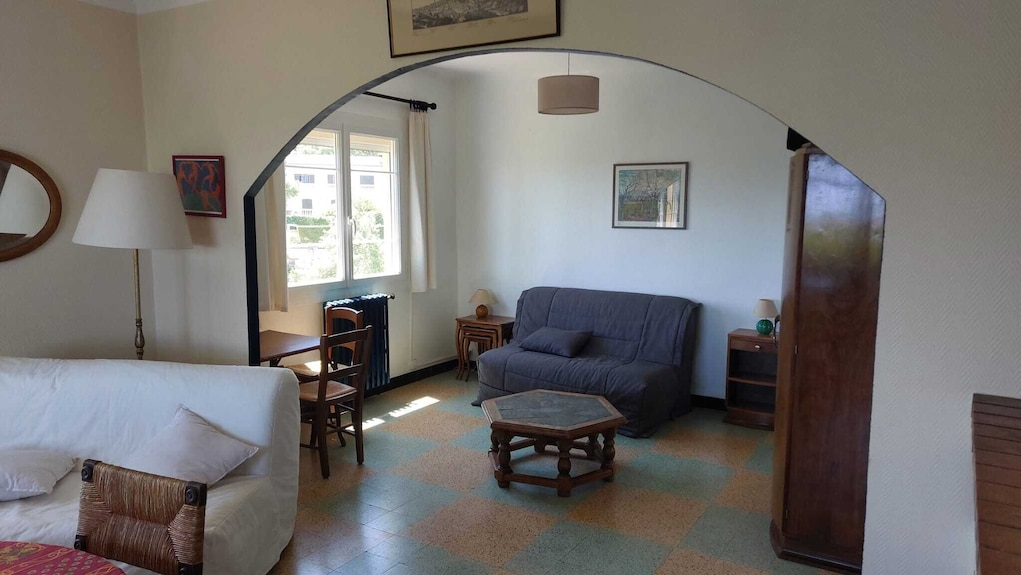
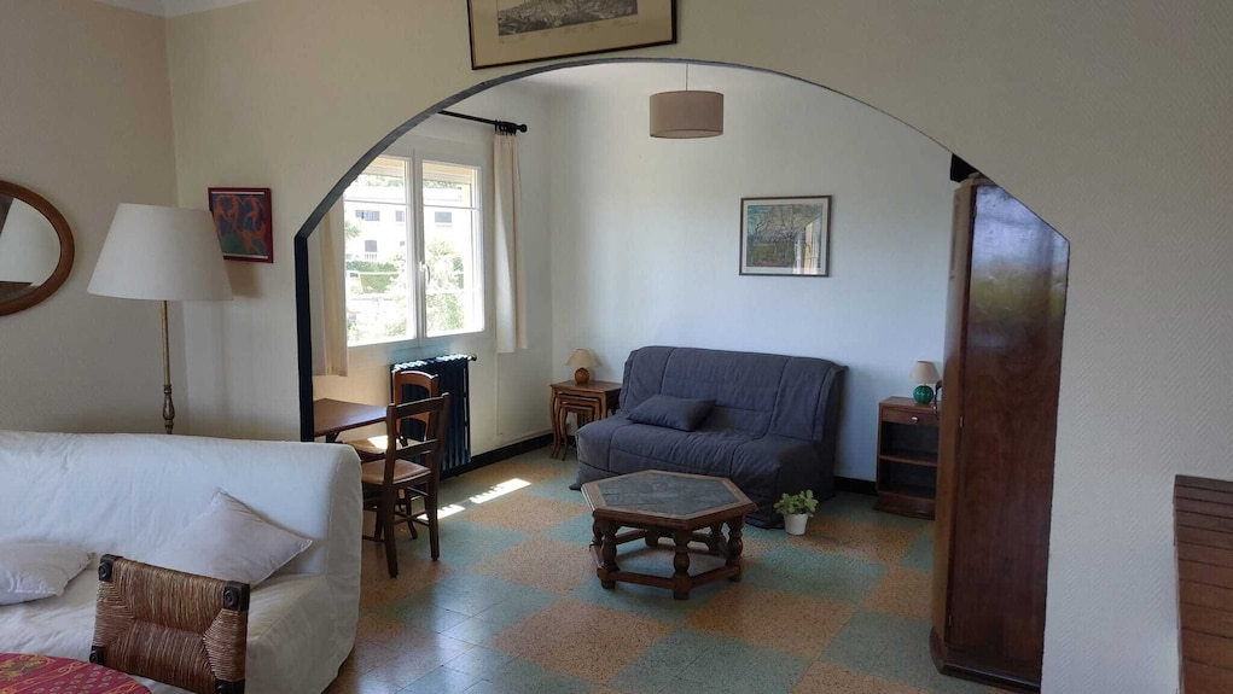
+ potted plant (797, 512)
